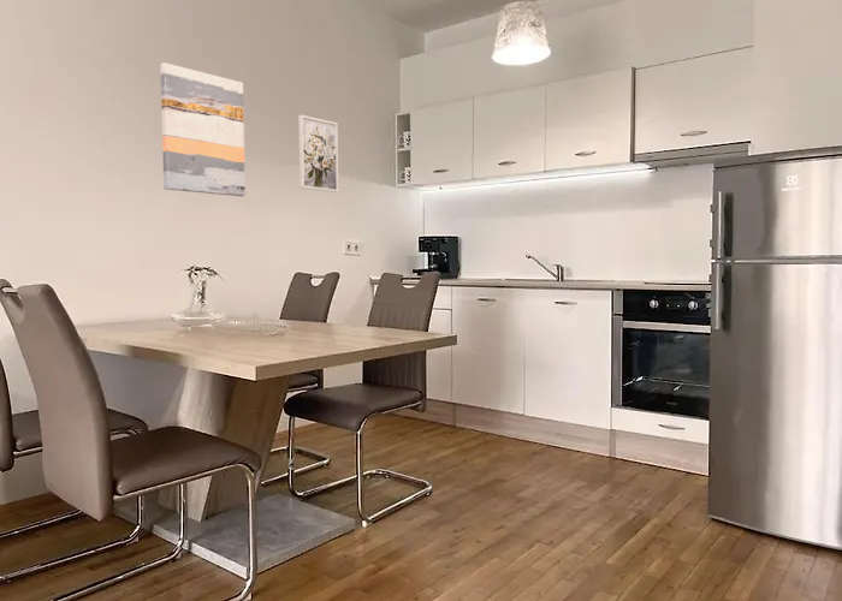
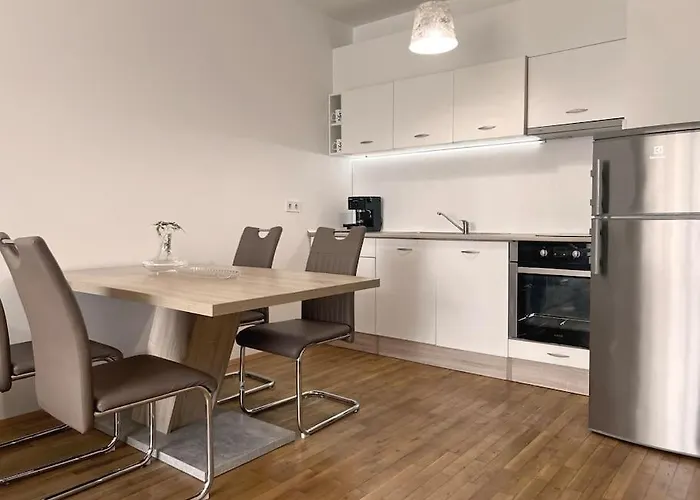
- wall art (204, 132)
- wall art (319, 154)
